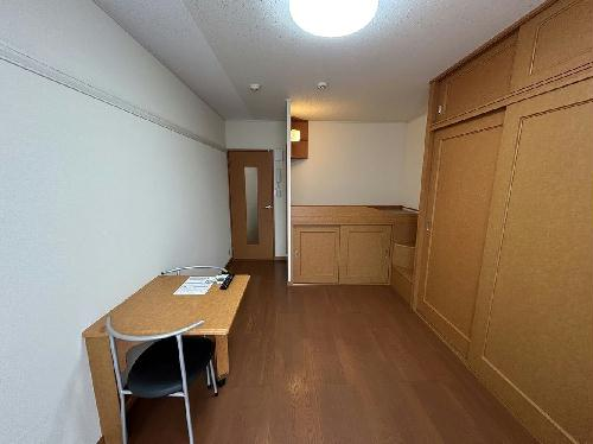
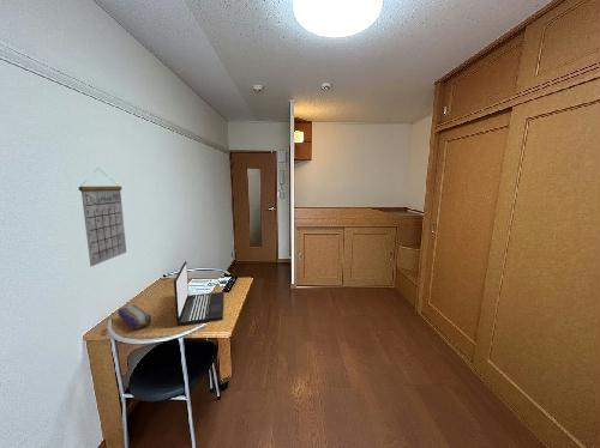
+ laptop (202, 293)
+ calendar (104, 214)
+ pencil case (133, 316)
